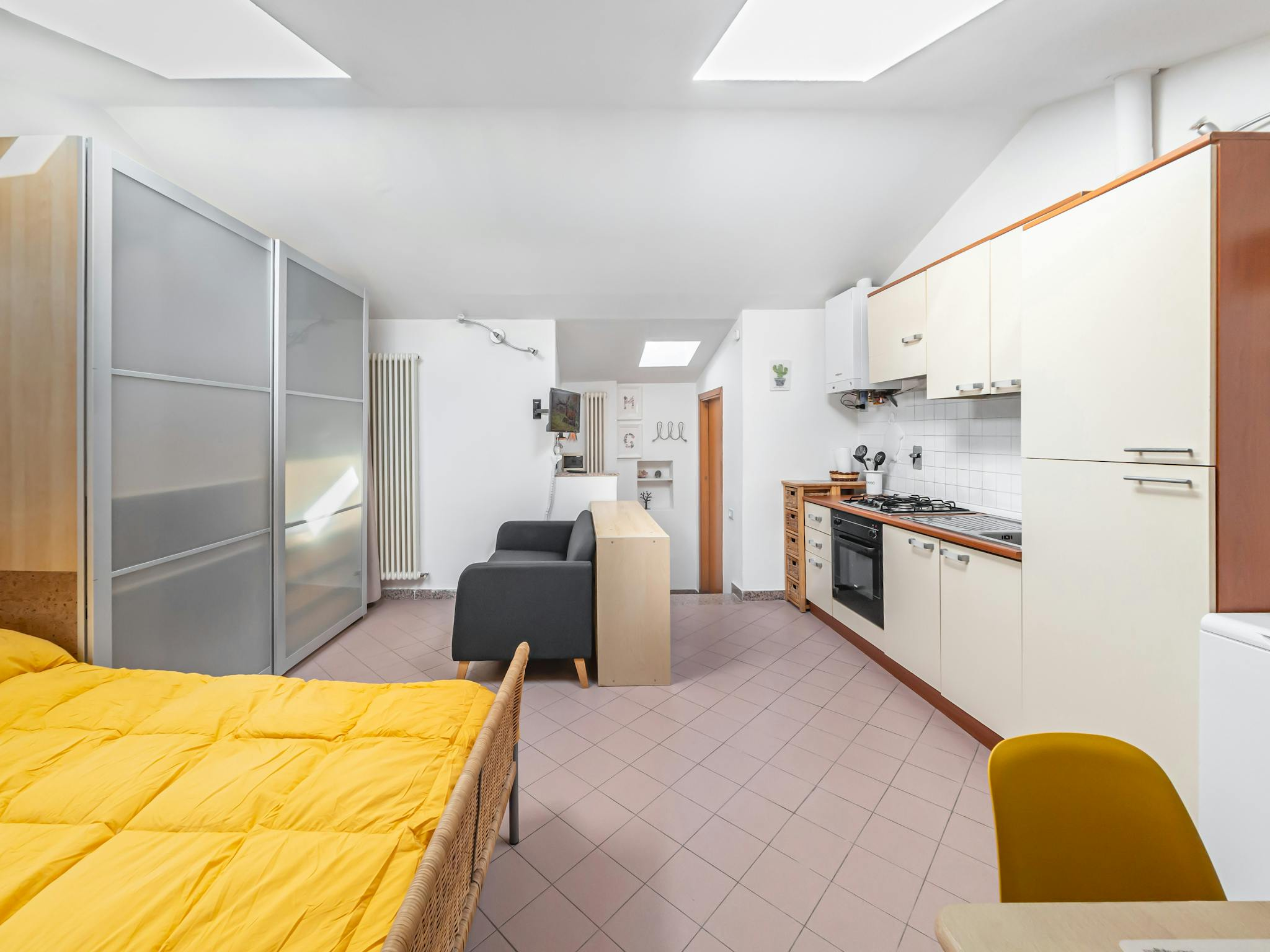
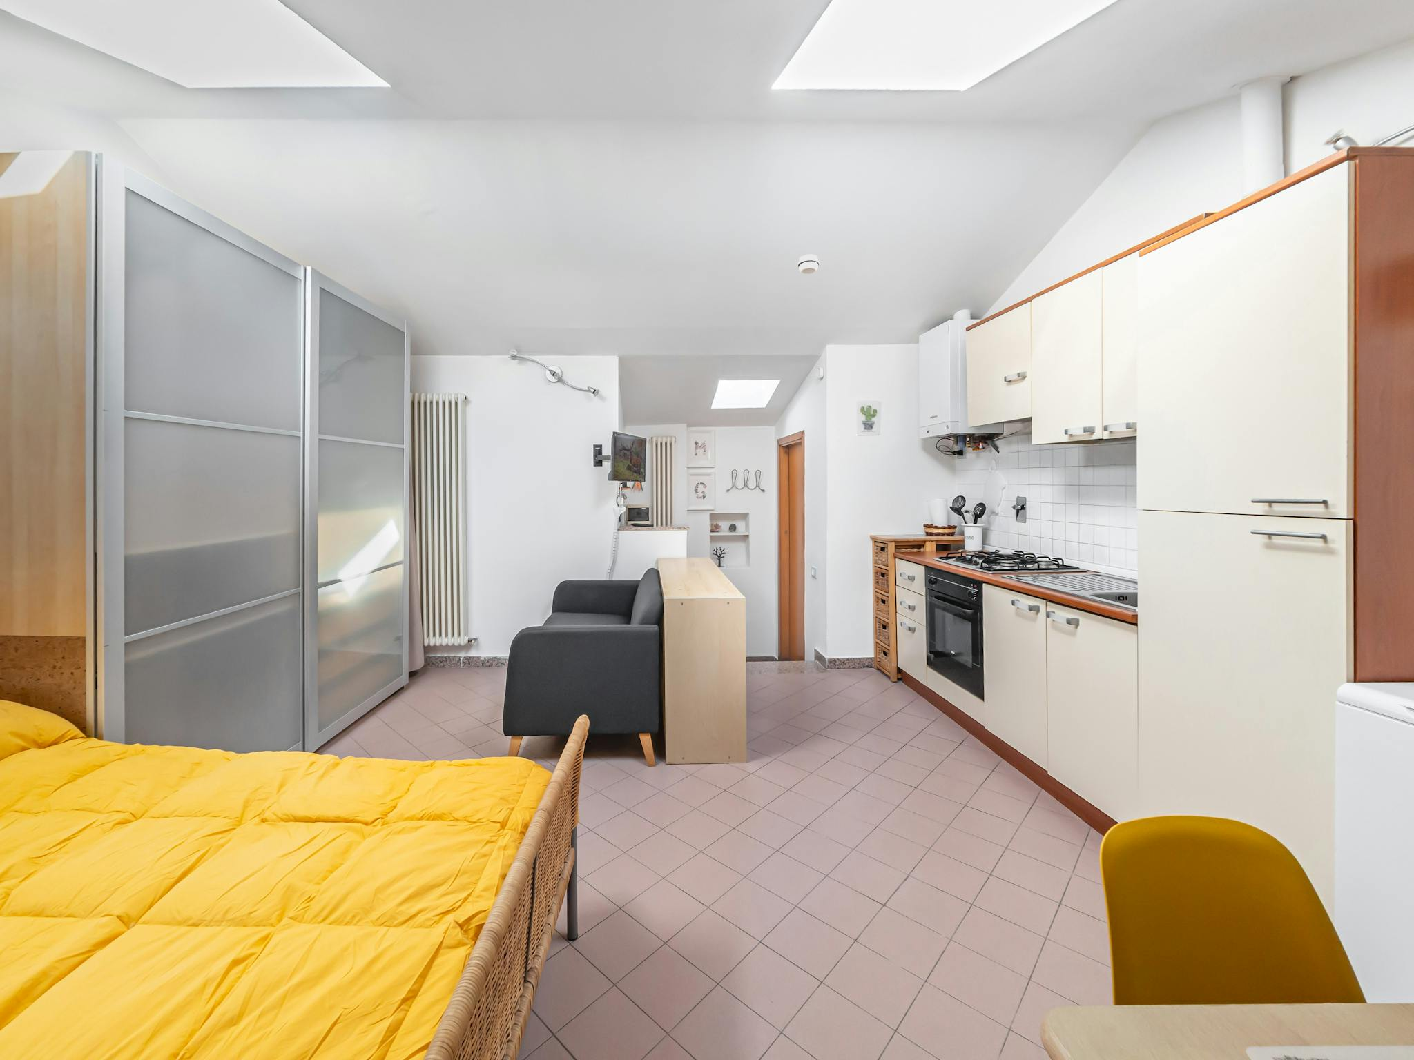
+ smoke detector (808, 264)
